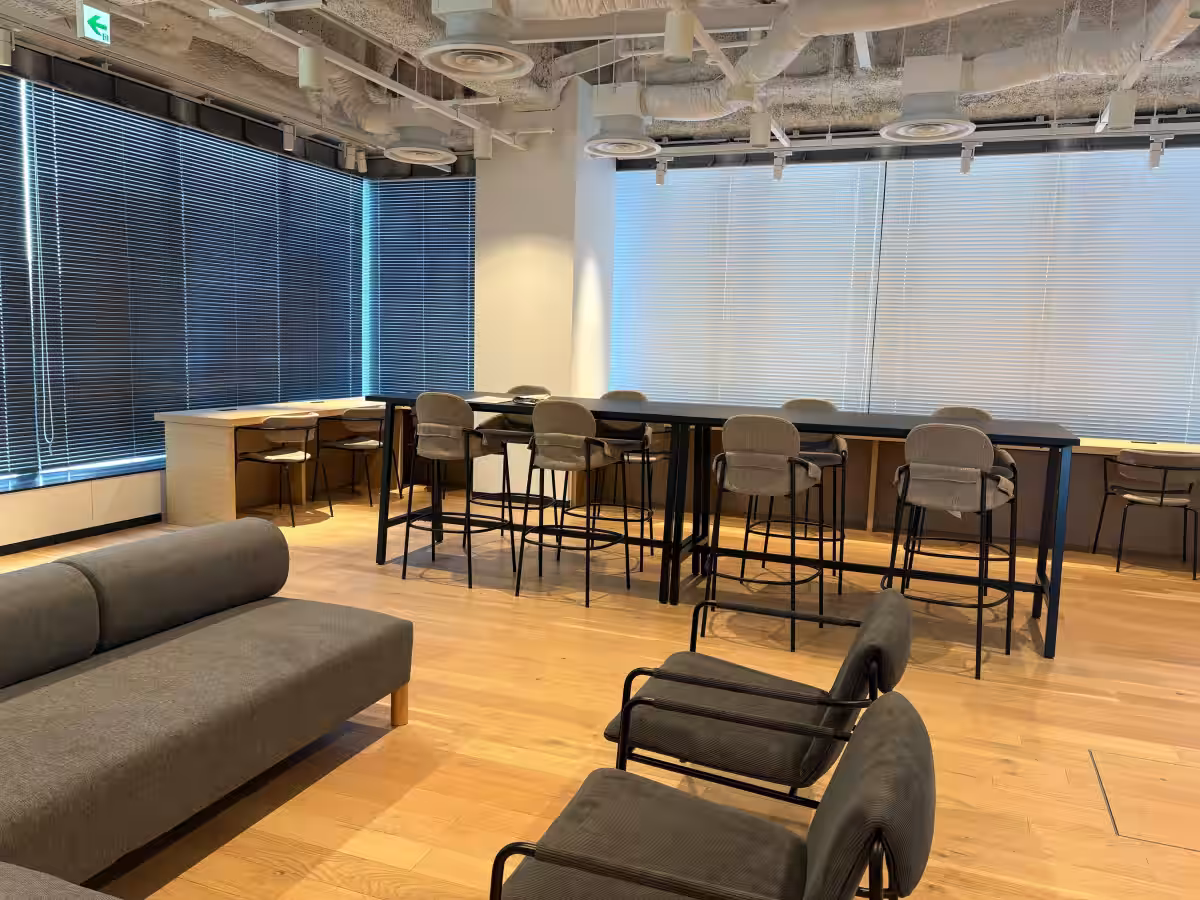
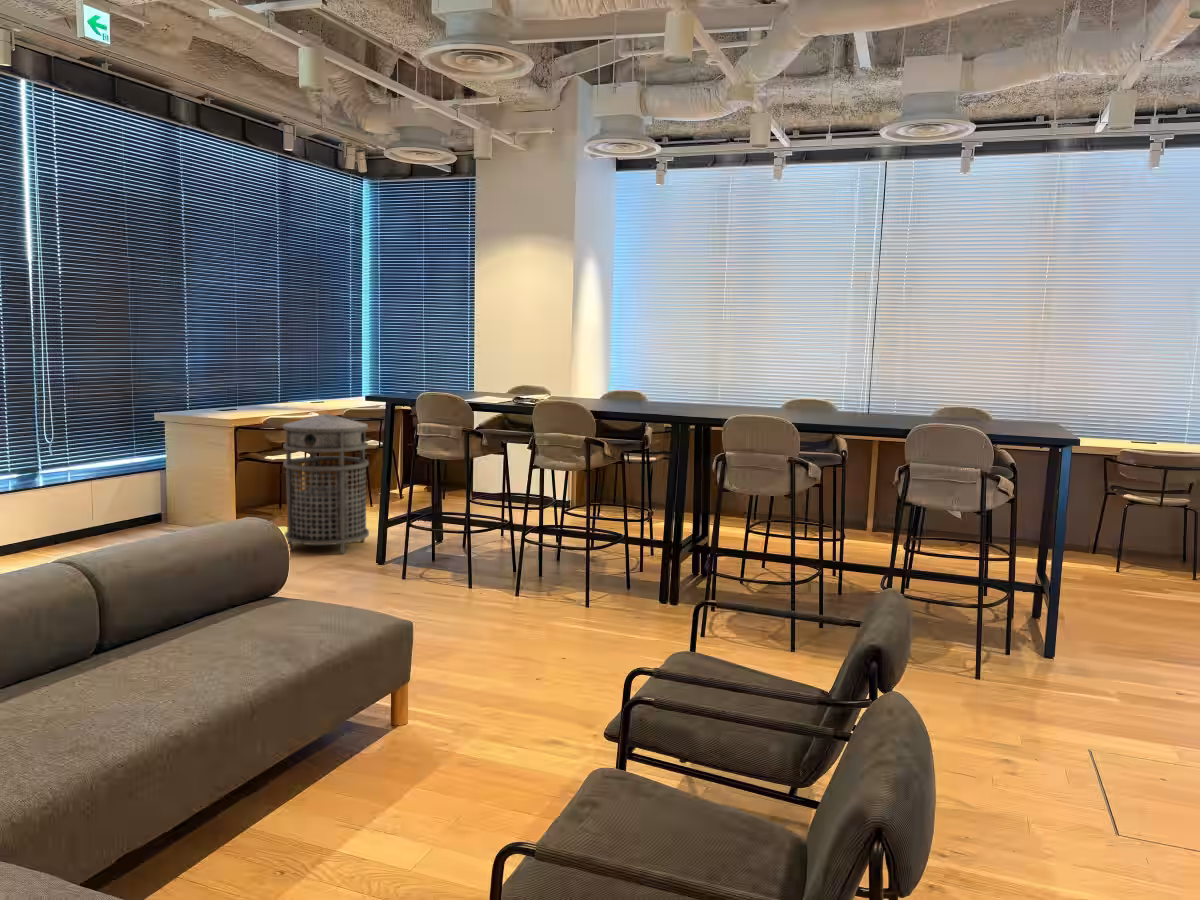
+ trash can (326, 480)
